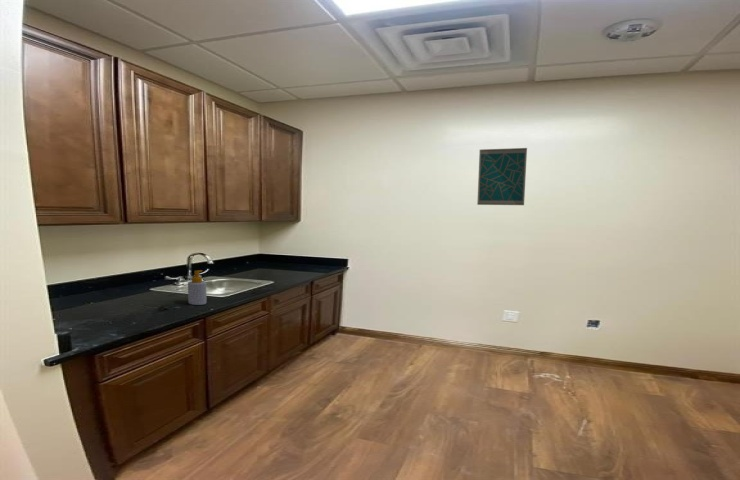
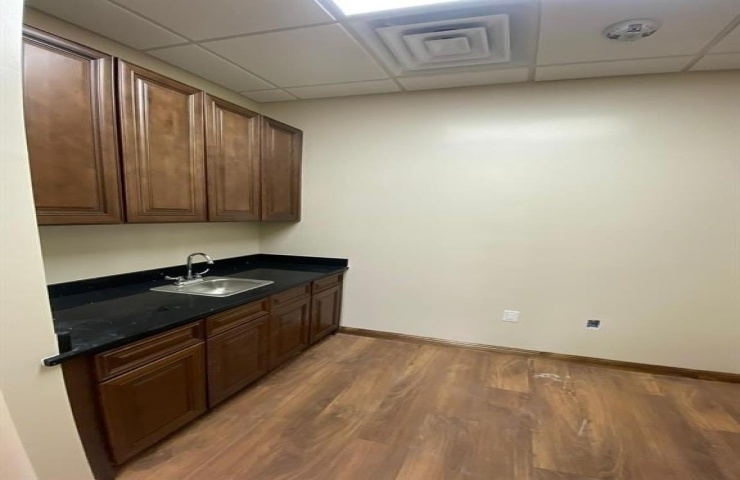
- soap bottle (197, 287)
- wall art (501, 177)
